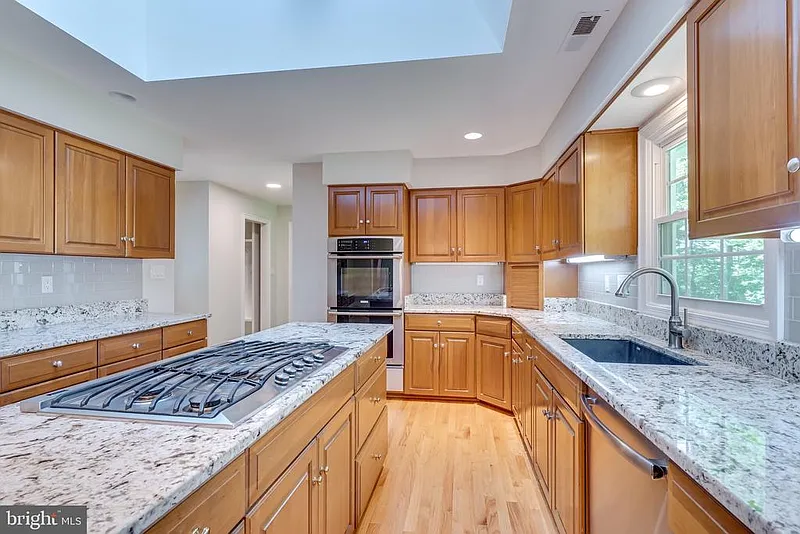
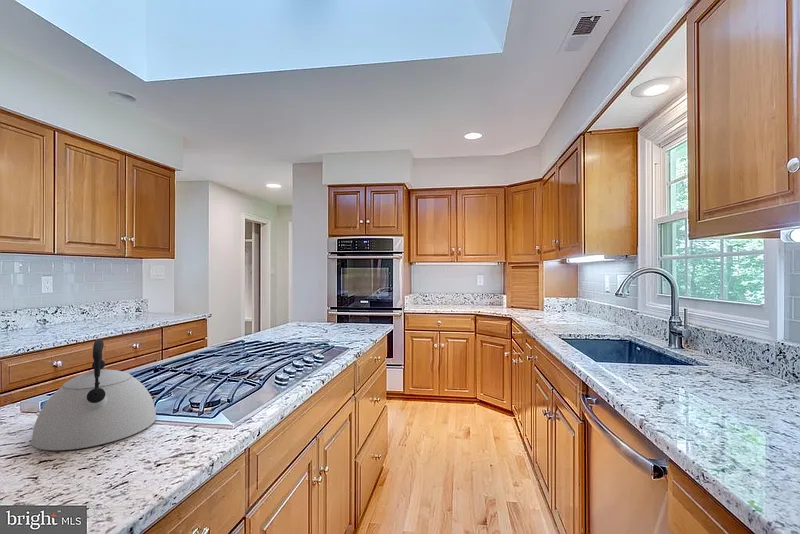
+ kettle (98, 384)
